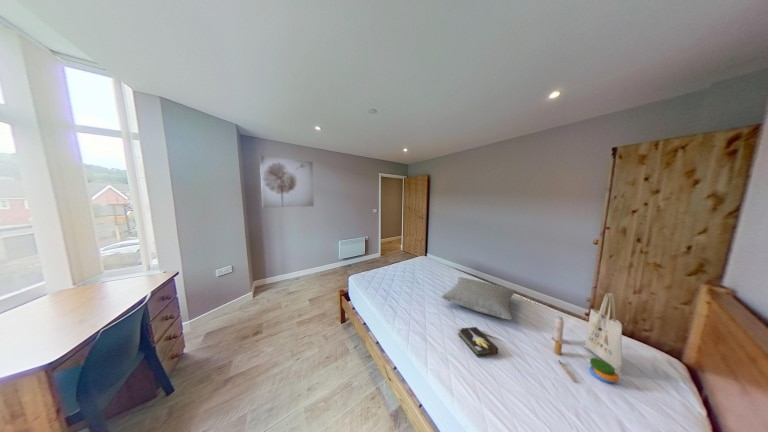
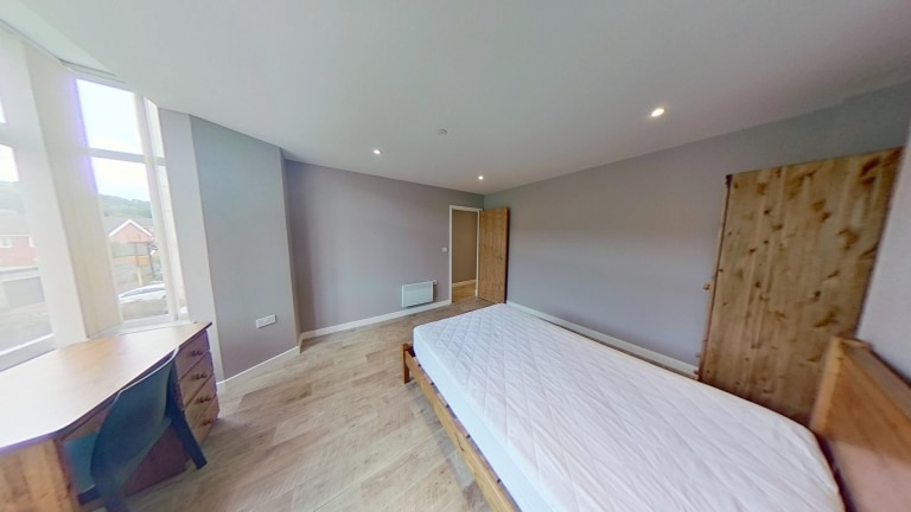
- tote bag (588, 326)
- pillow (479, 293)
- hardback book (476, 339)
- wall art (289, 183)
